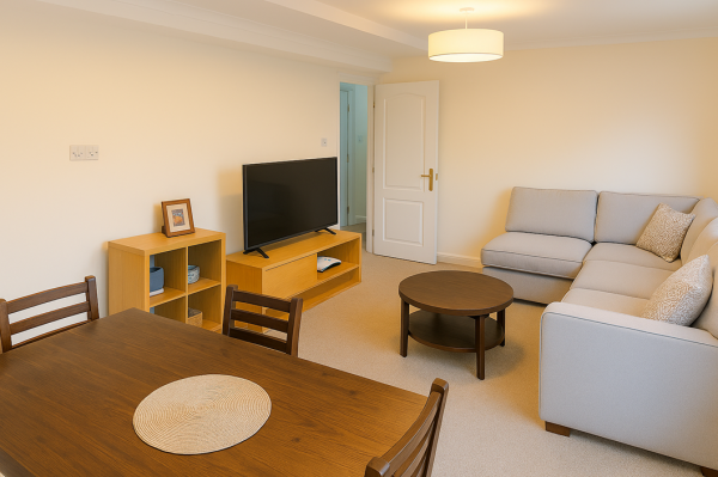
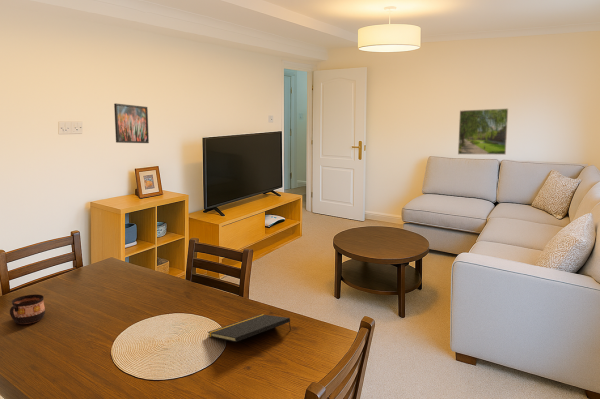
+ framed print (482, 132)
+ cup (26, 309)
+ notepad (249, 326)
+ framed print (132, 124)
